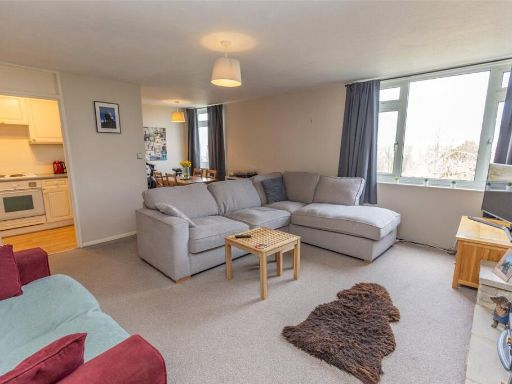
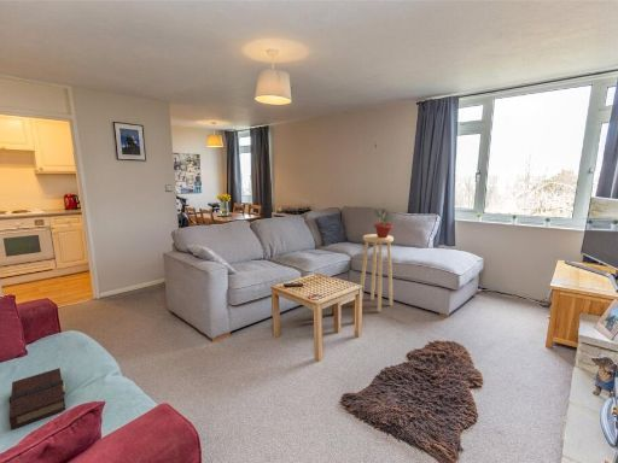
+ stool (378, 271)
+ book (37, 394)
+ potted plant (381, 223)
